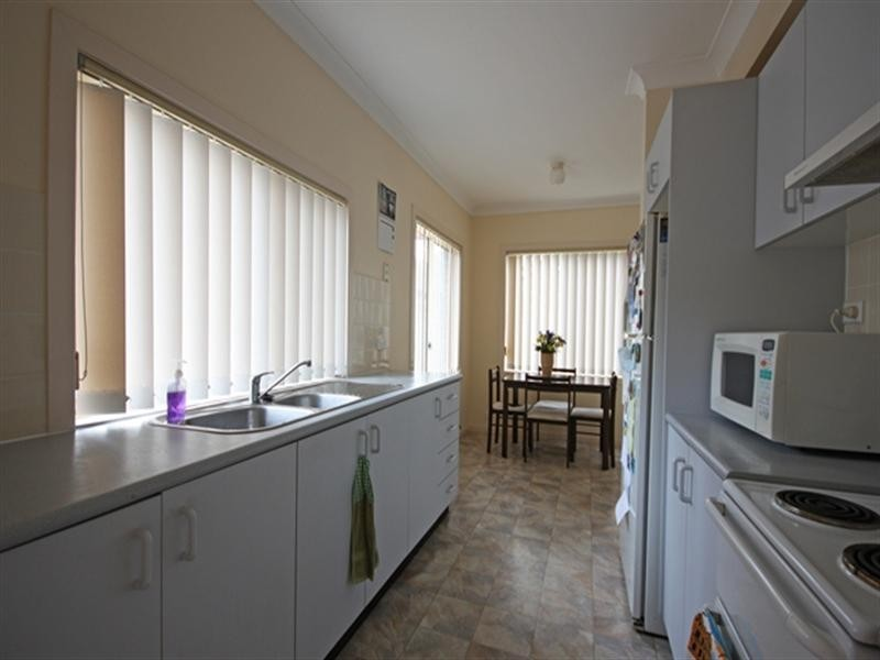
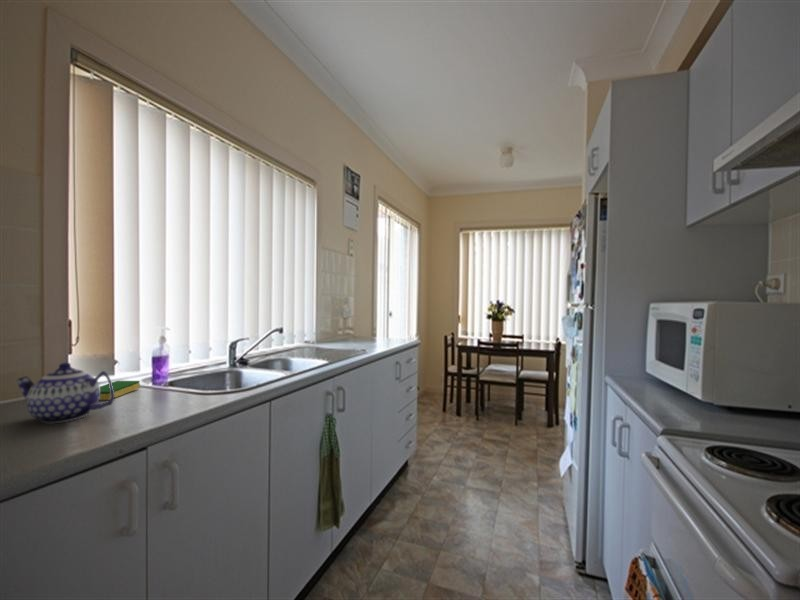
+ teapot (66, 389)
+ dish sponge (113, 389)
